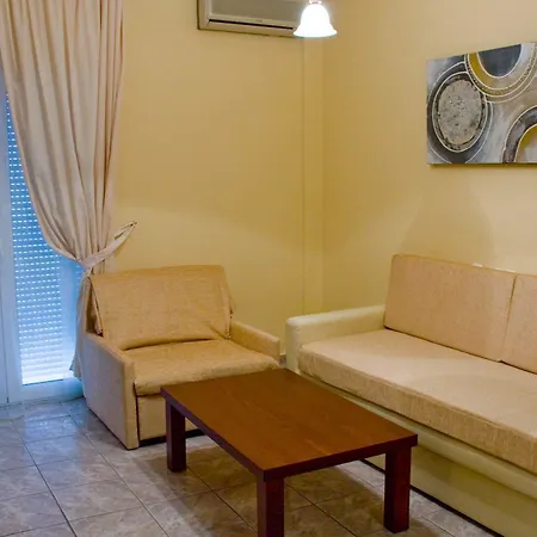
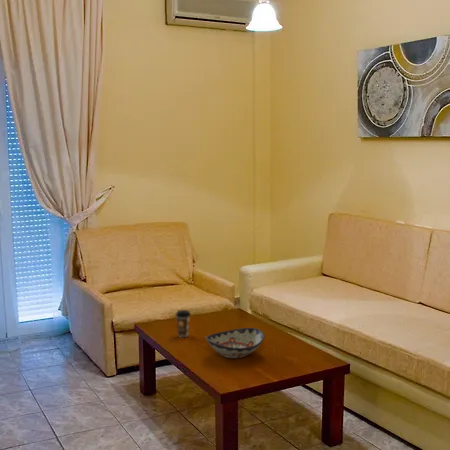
+ coffee cup (183, 323)
+ decorative bowl (235, 345)
